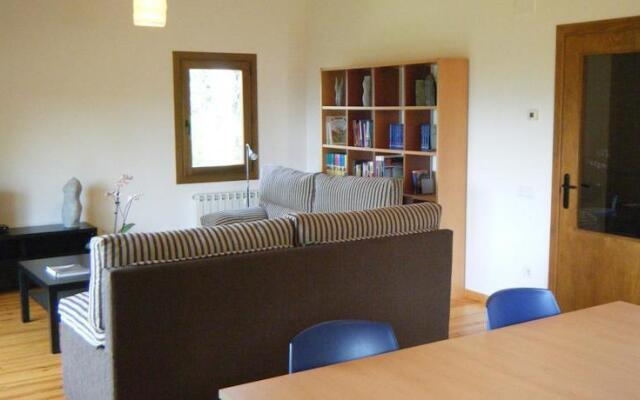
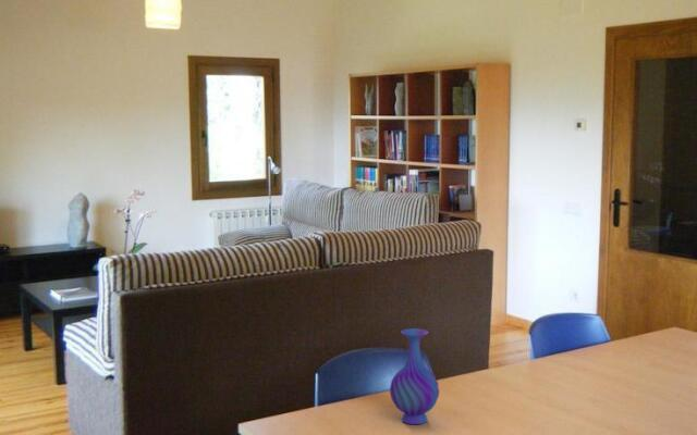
+ vase (414, 375)
